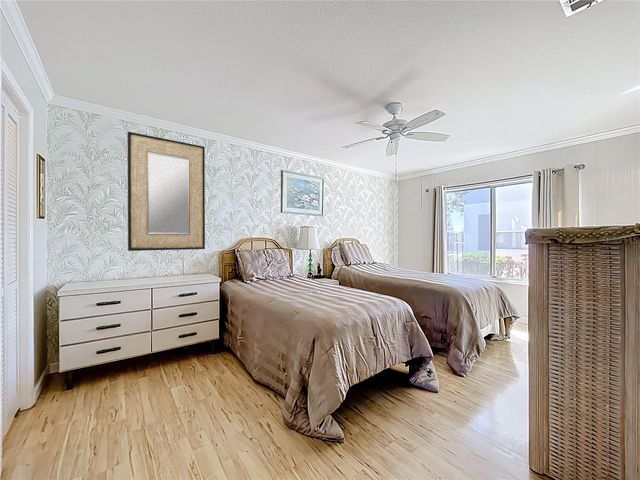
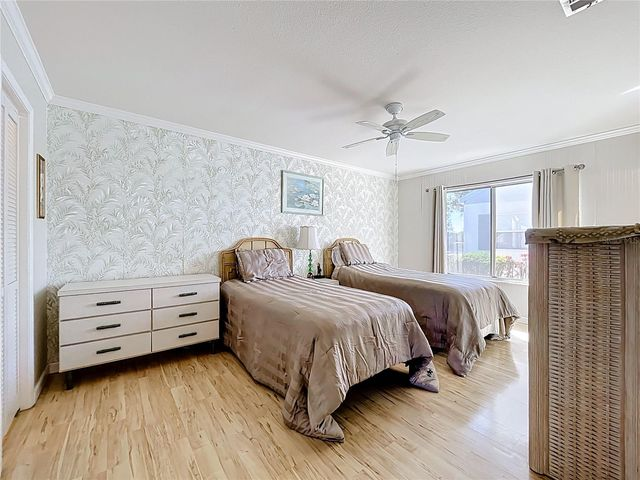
- home mirror (169, 195)
